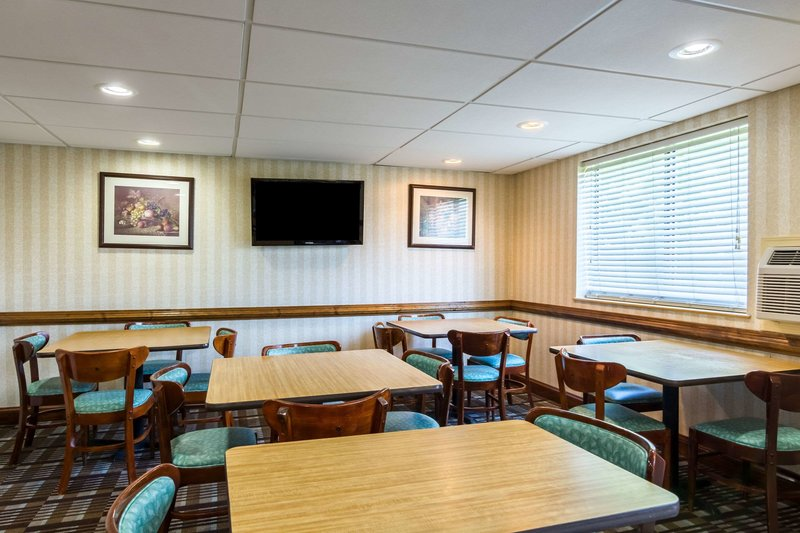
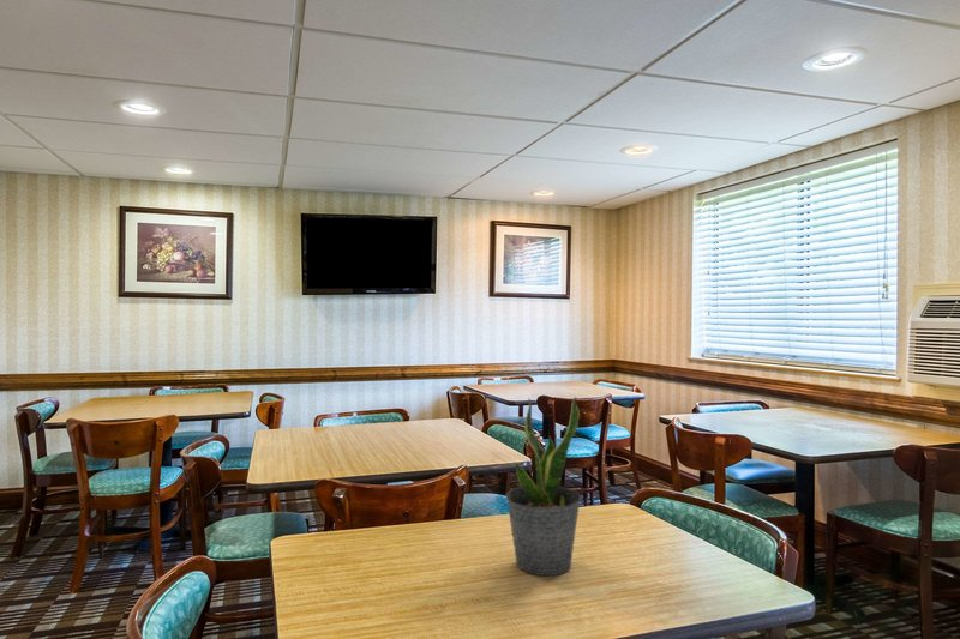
+ potted plant (542, 481)
